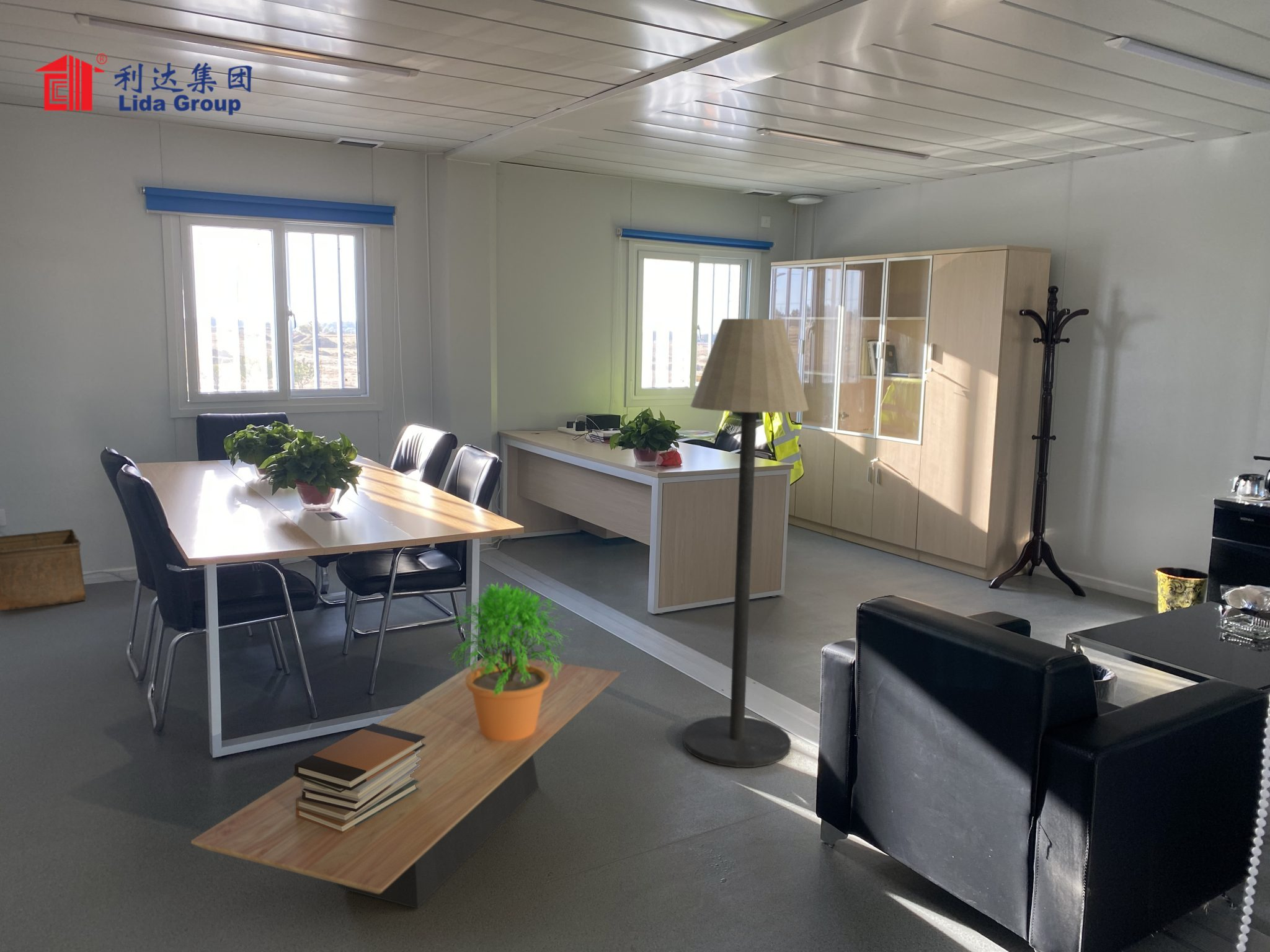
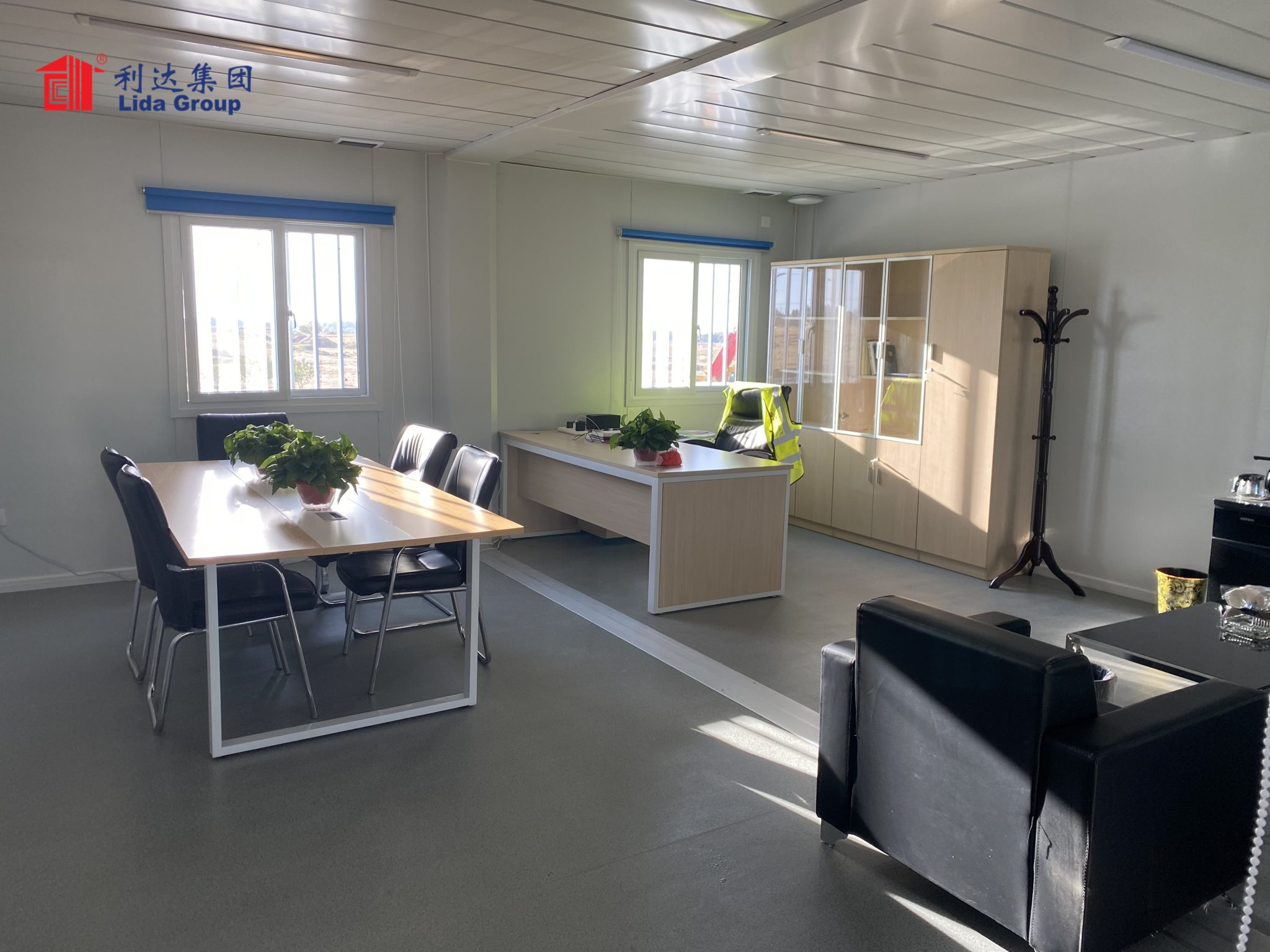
- potted plant (507, 654)
- coffee table (451, 786)
- storage bin (35, 568)
- floor lamp (744, 538)
- book stack (362, 775)
